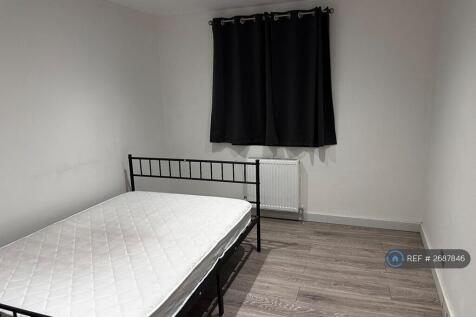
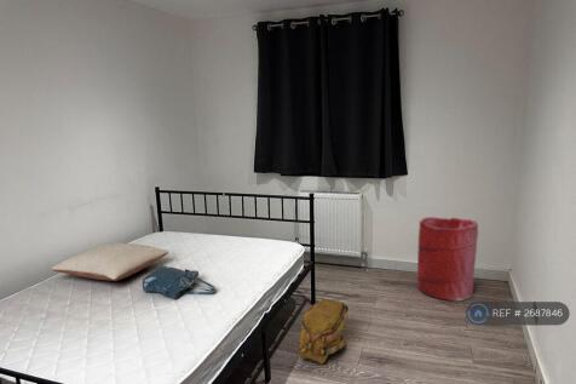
+ laundry hamper (445, 254)
+ pillow (113, 259)
+ backpack (322, 331)
+ tote bag (183, 280)
